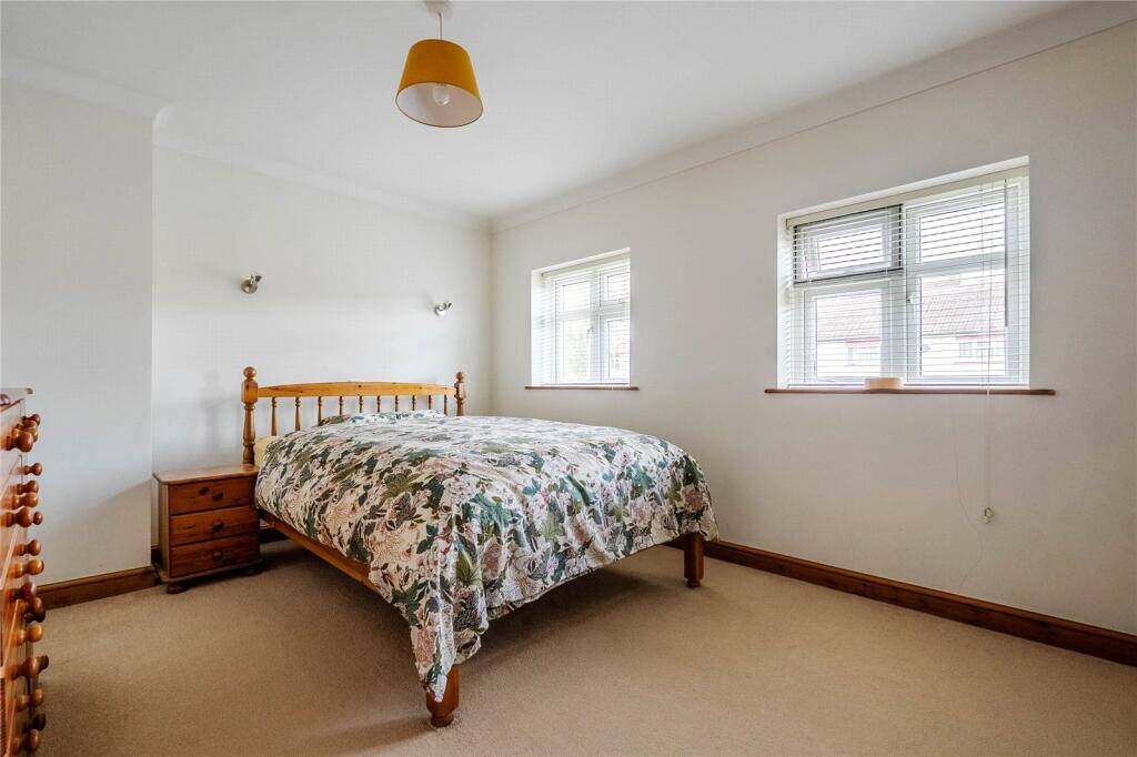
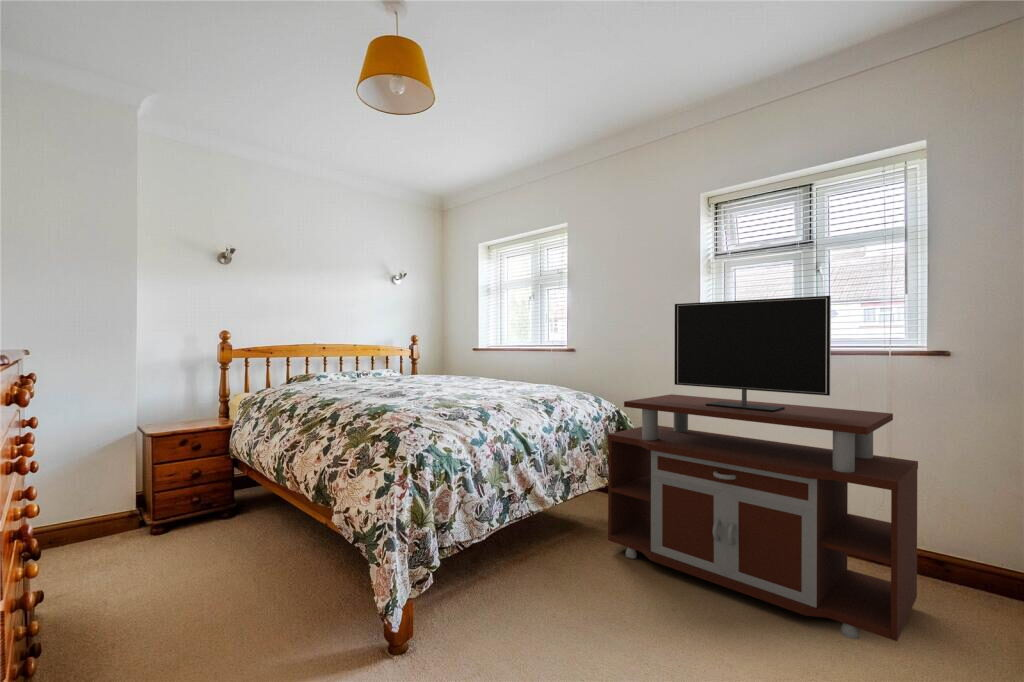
+ tv stand (742, 438)
